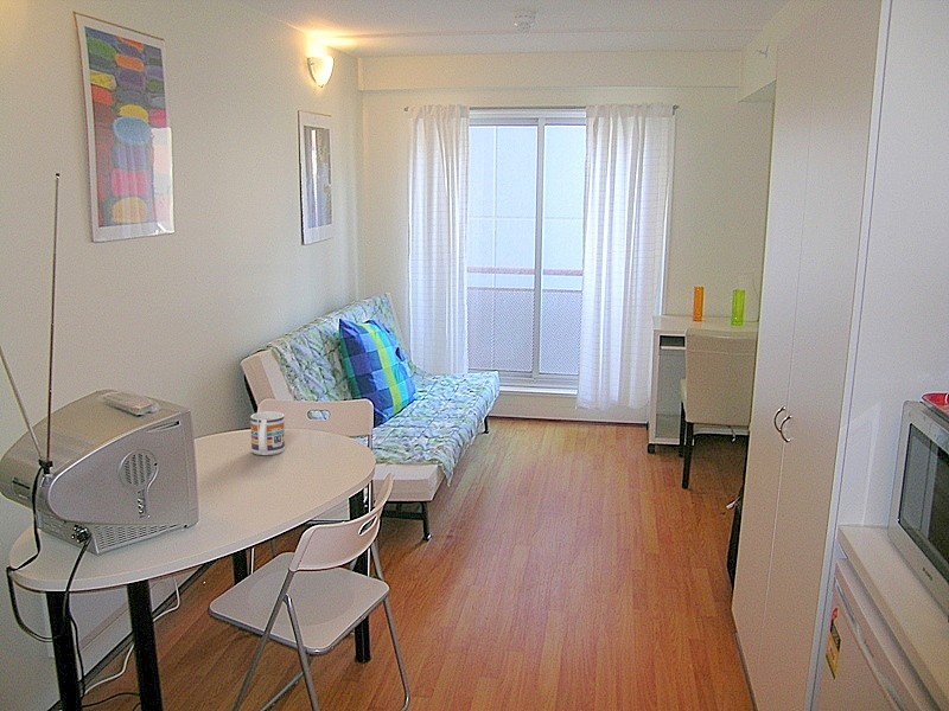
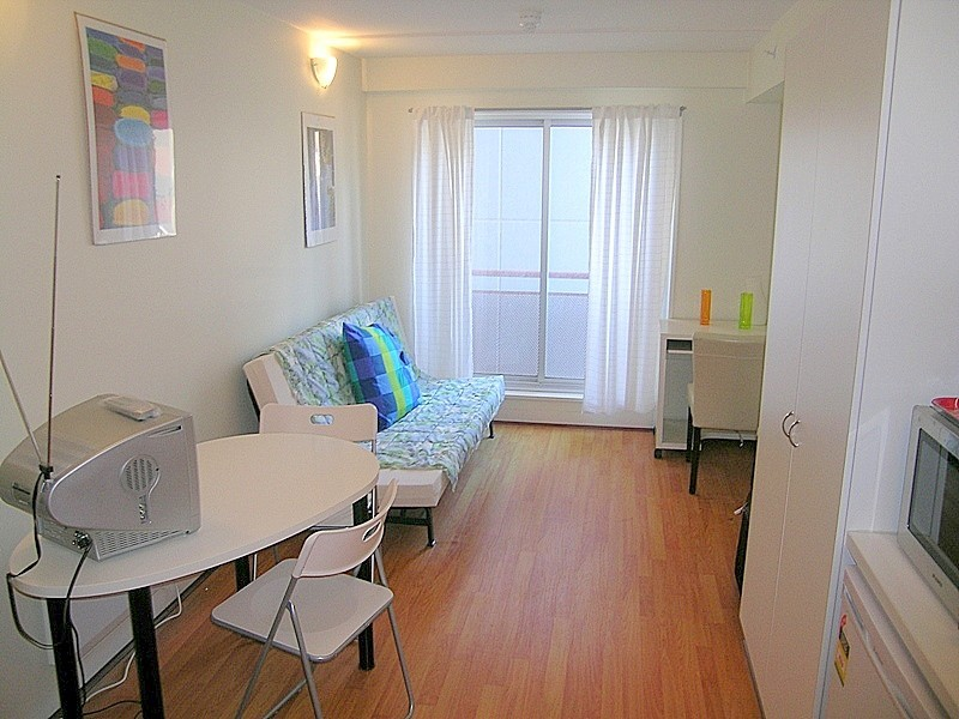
- mug (266, 434)
